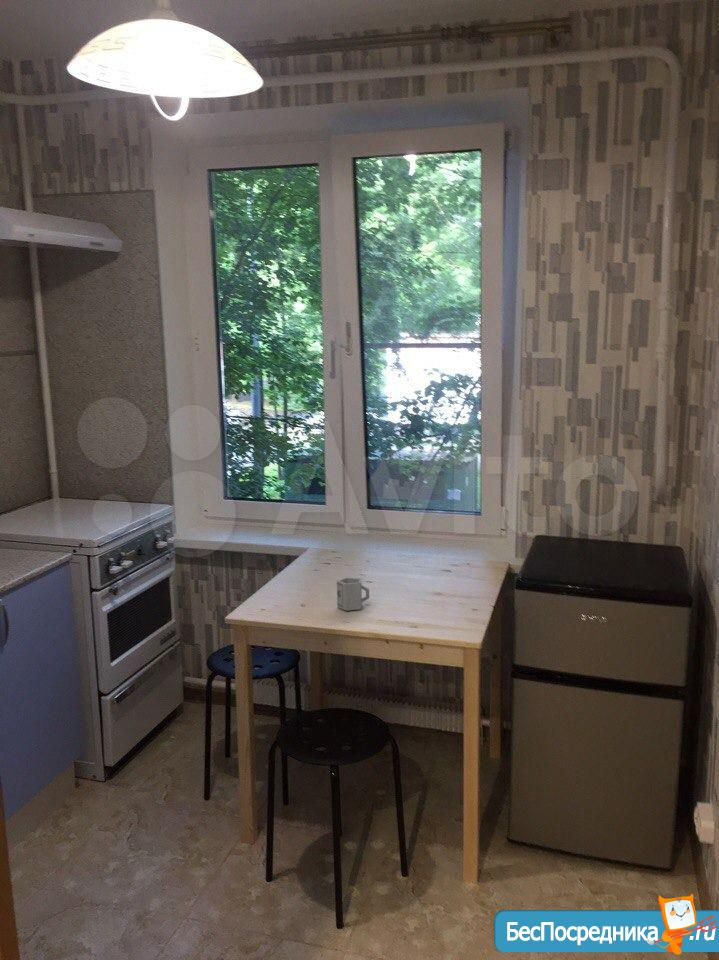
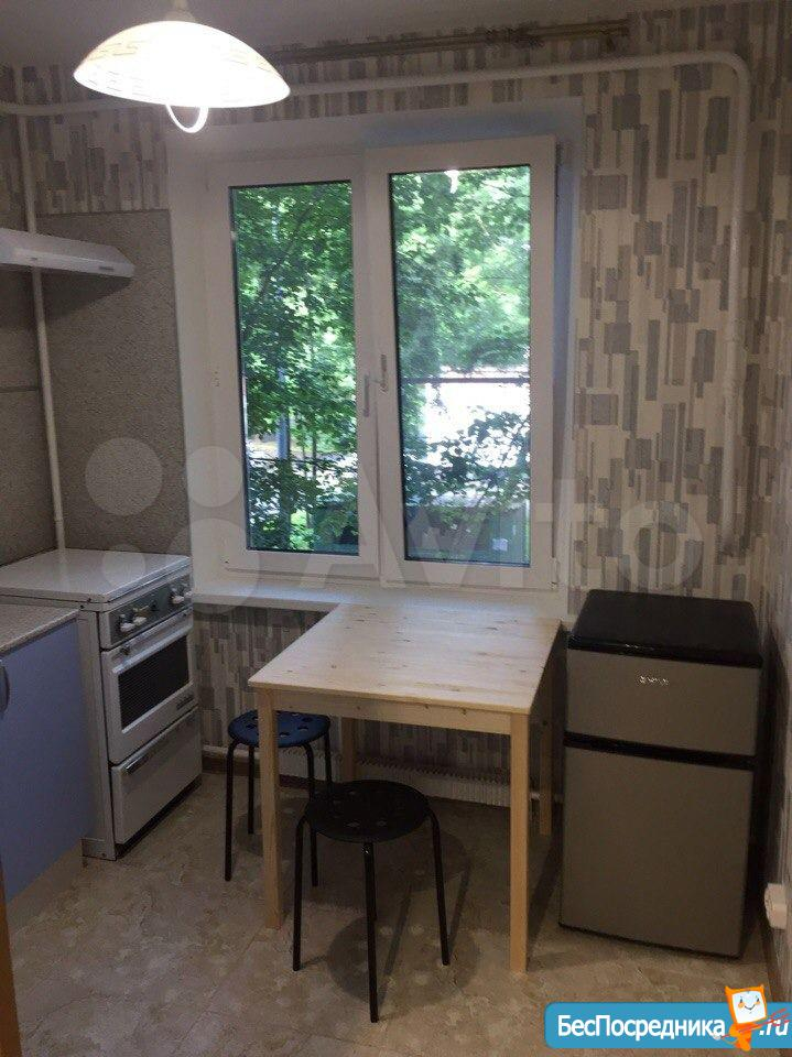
- cup (353, 593)
